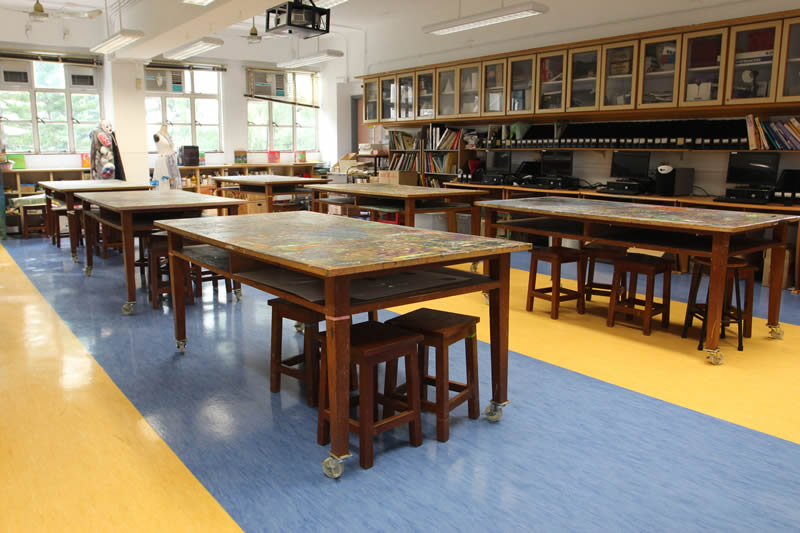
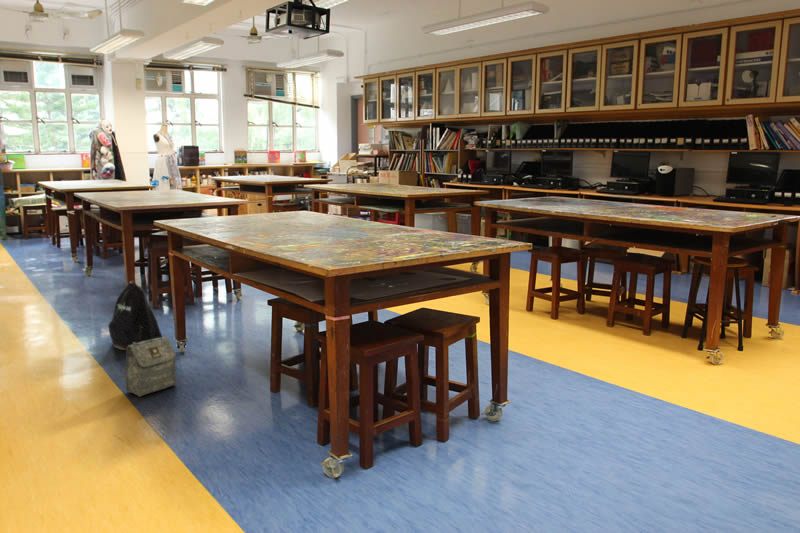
+ bag (151, 364)
+ backpack (132, 312)
